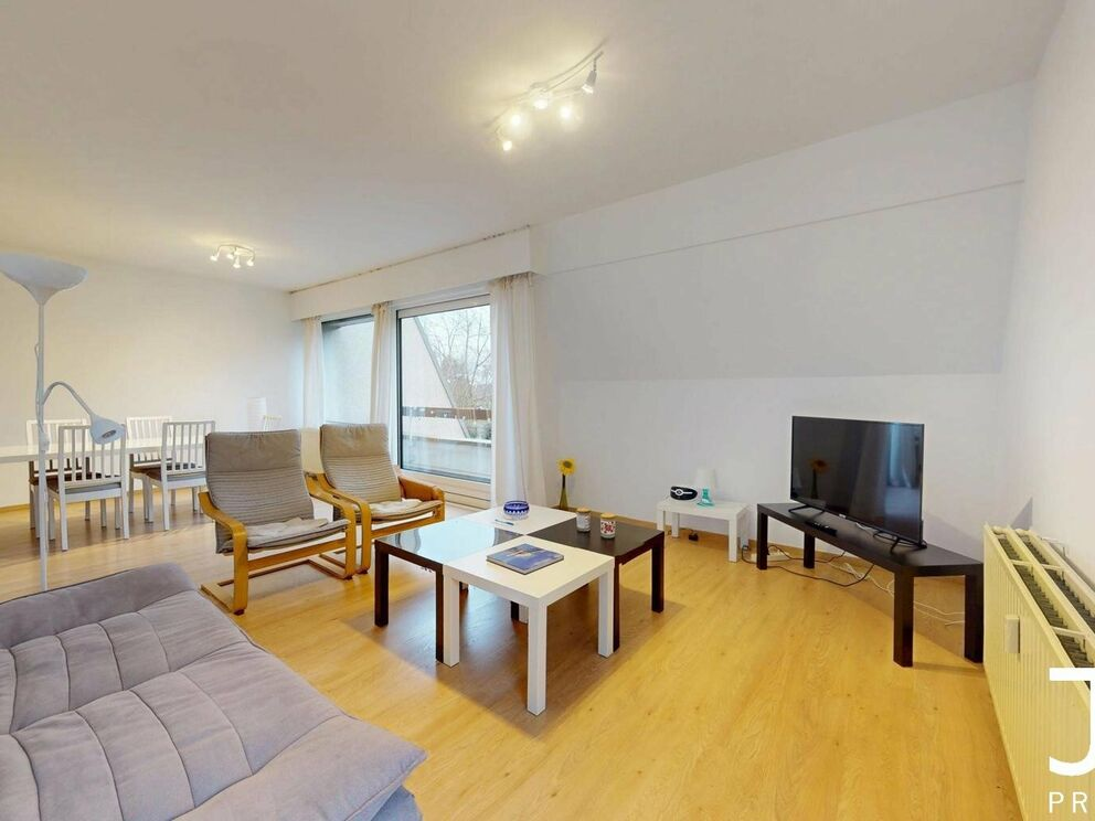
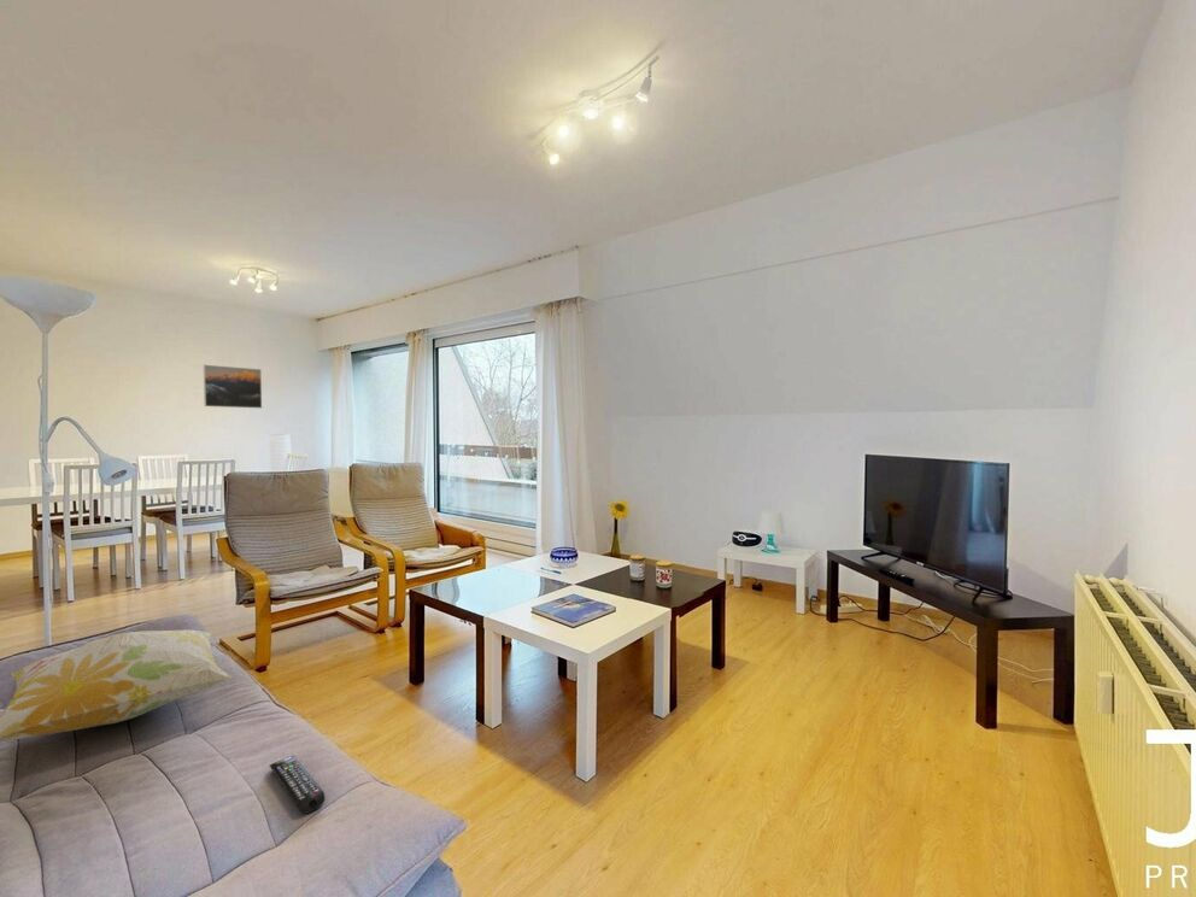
+ decorative pillow (119, 675)
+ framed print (233, 387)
+ remote control (295, 781)
